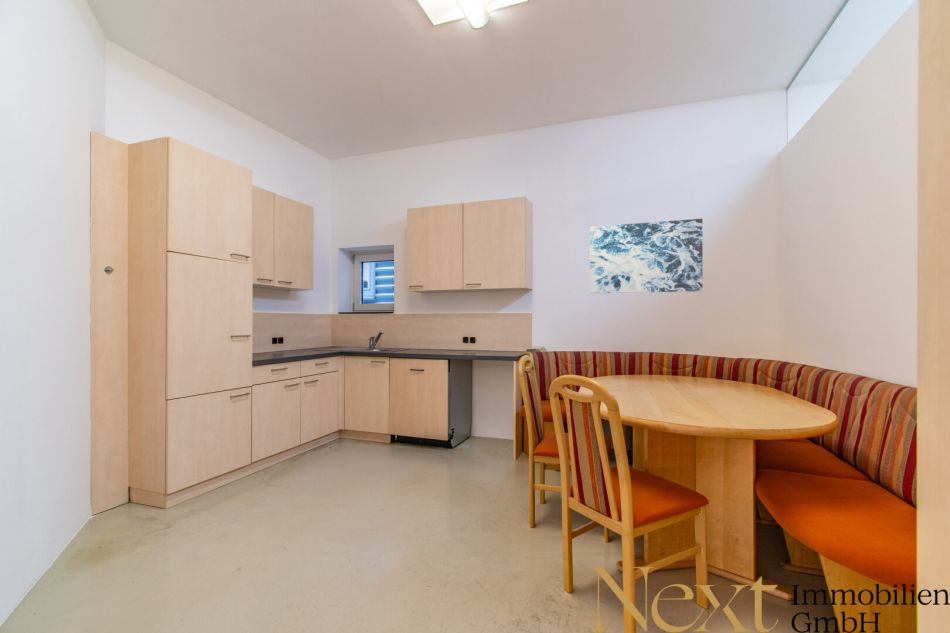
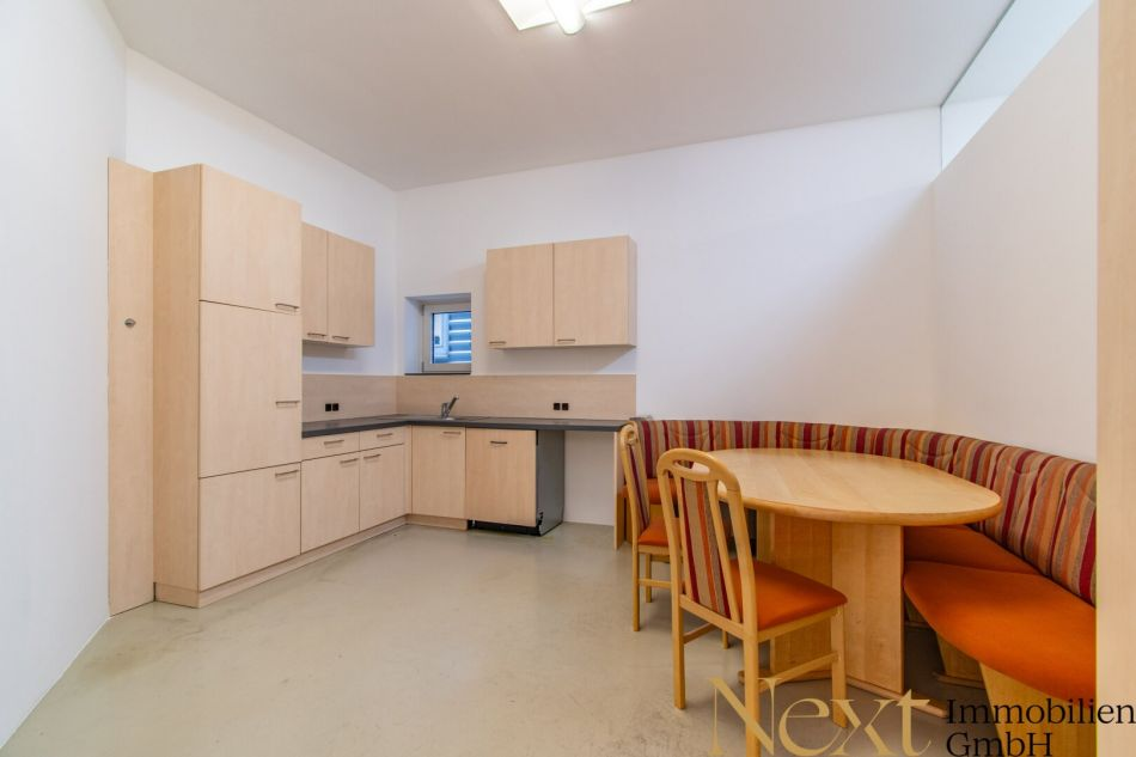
- wall art (643, 257)
